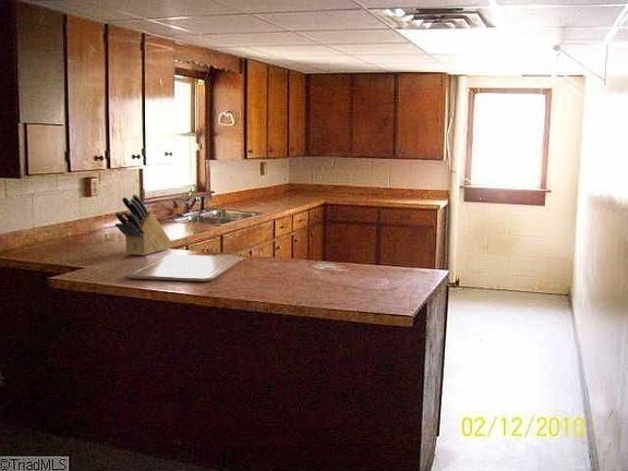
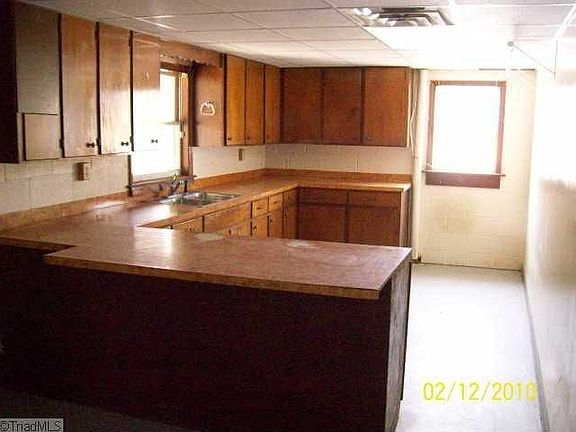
- chopping board (188, 266)
- knife block (144, 222)
